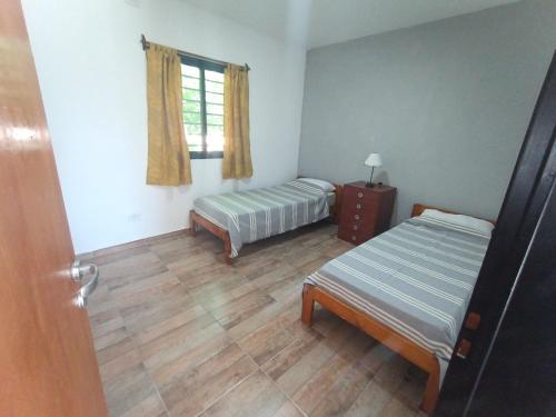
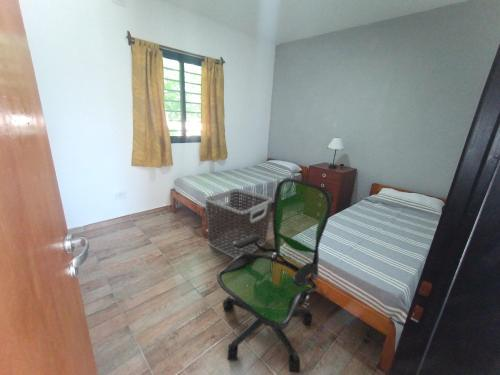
+ clothes hamper (238, 221)
+ office chair (269, 265)
